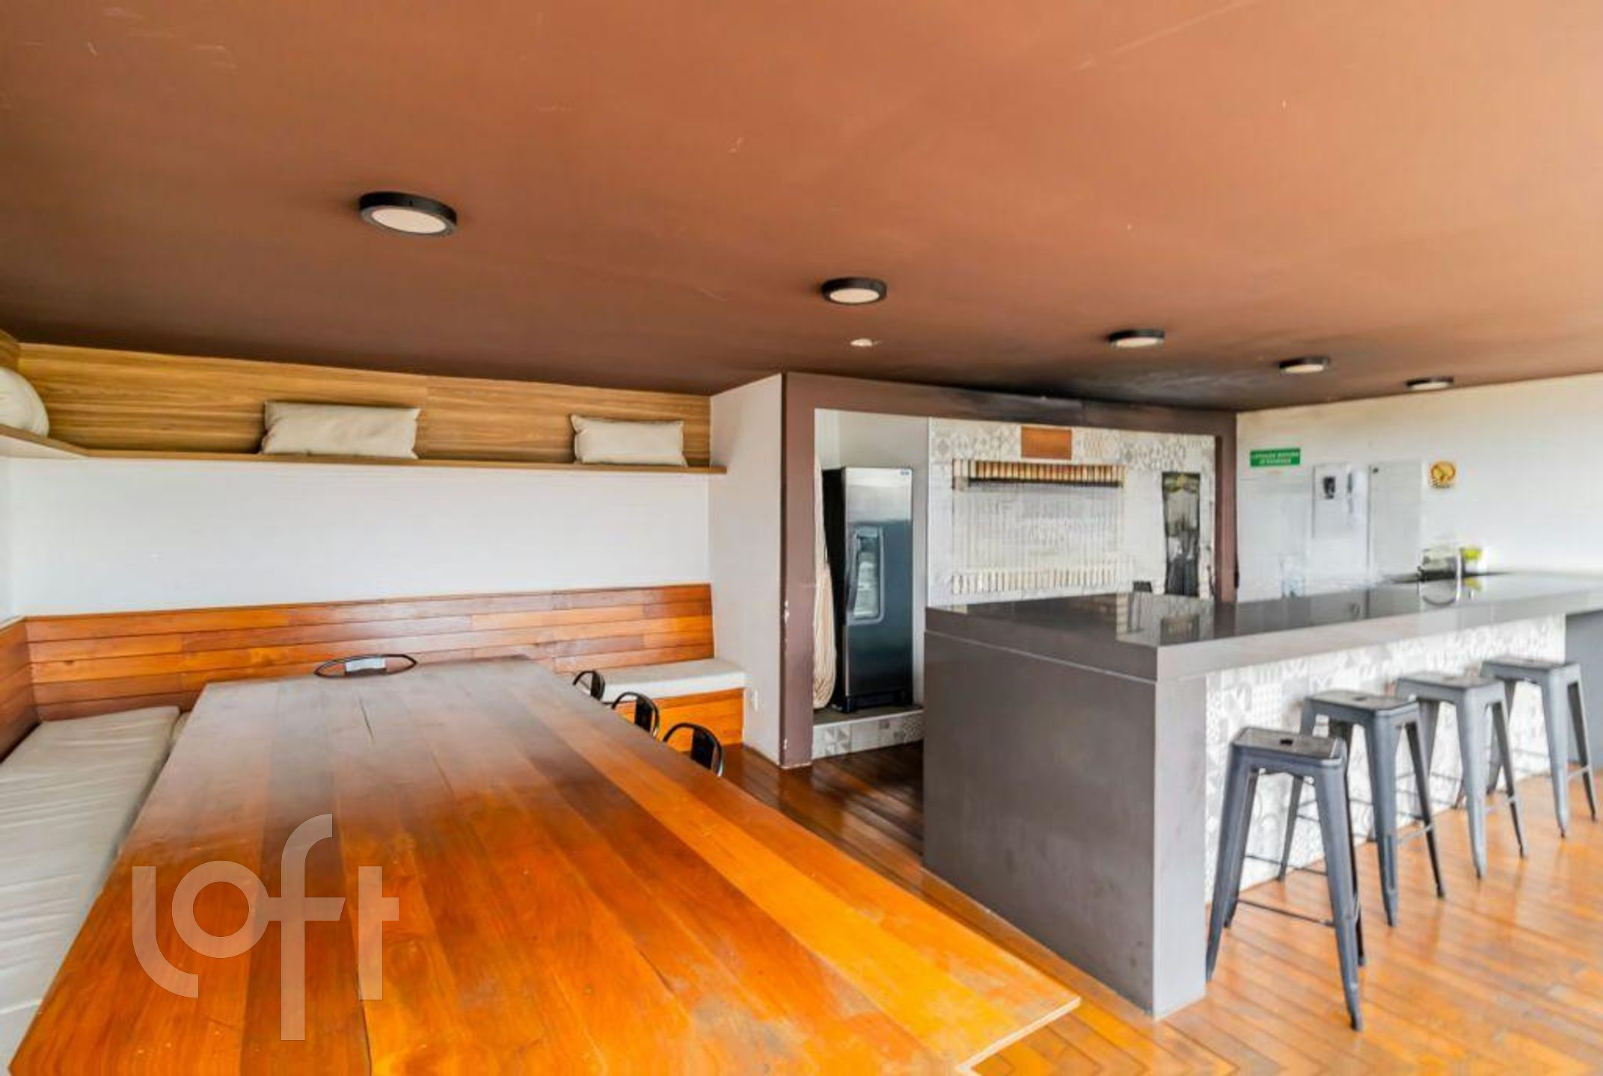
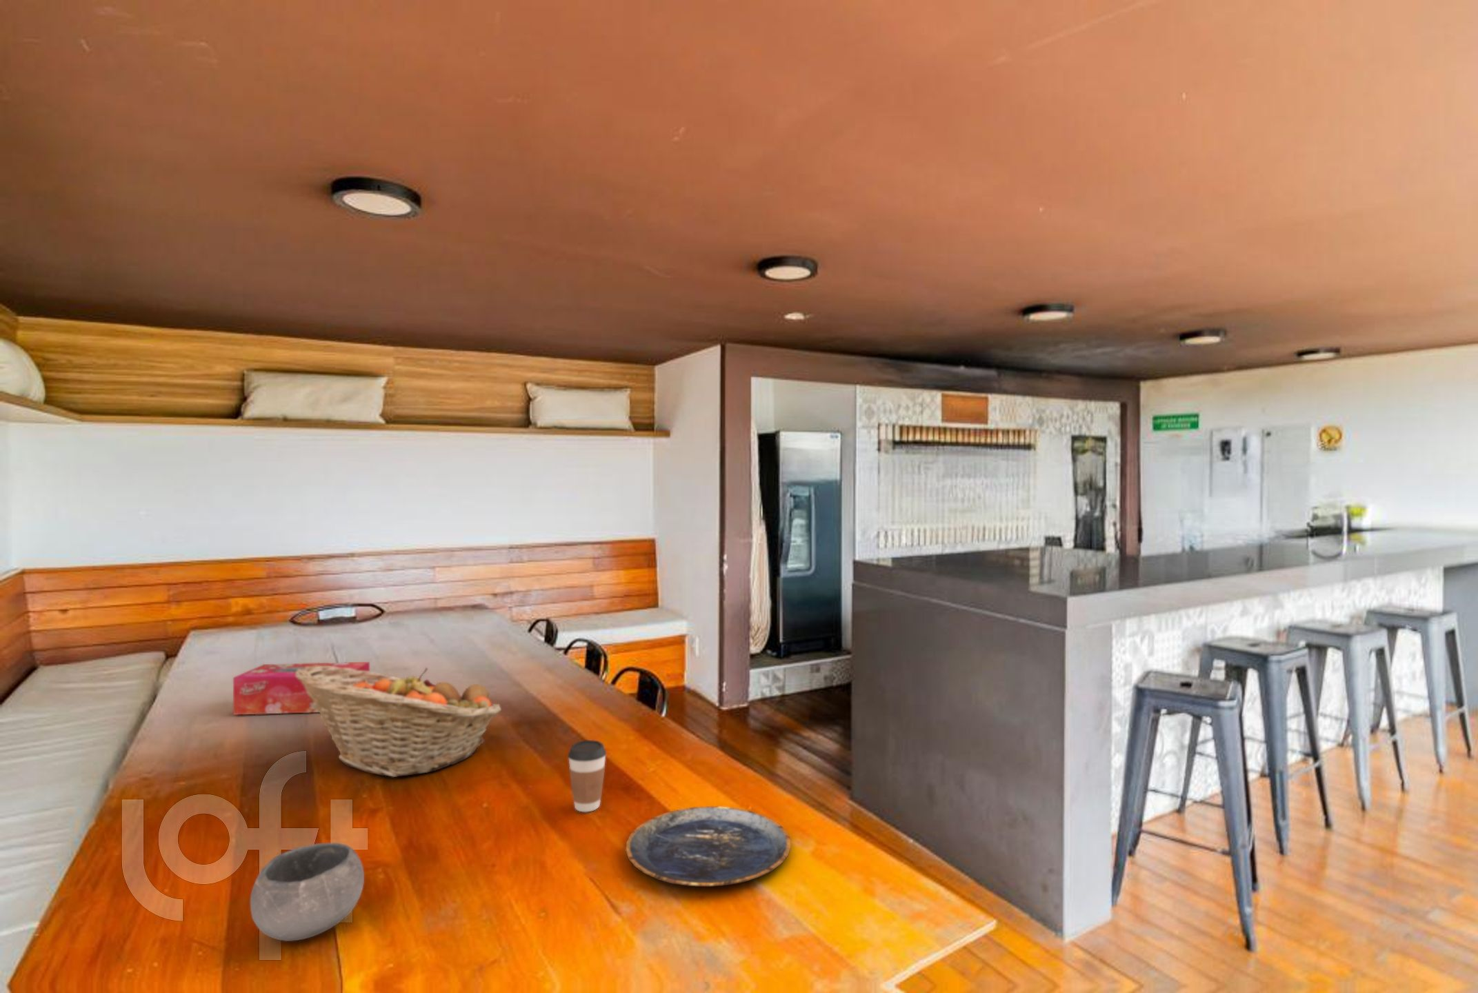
+ tissue box (305, 687)
+ fruit basket (400, 707)
+ bowl (308, 893)
+ coffee cup (587, 776)
+ plate (708, 844)
